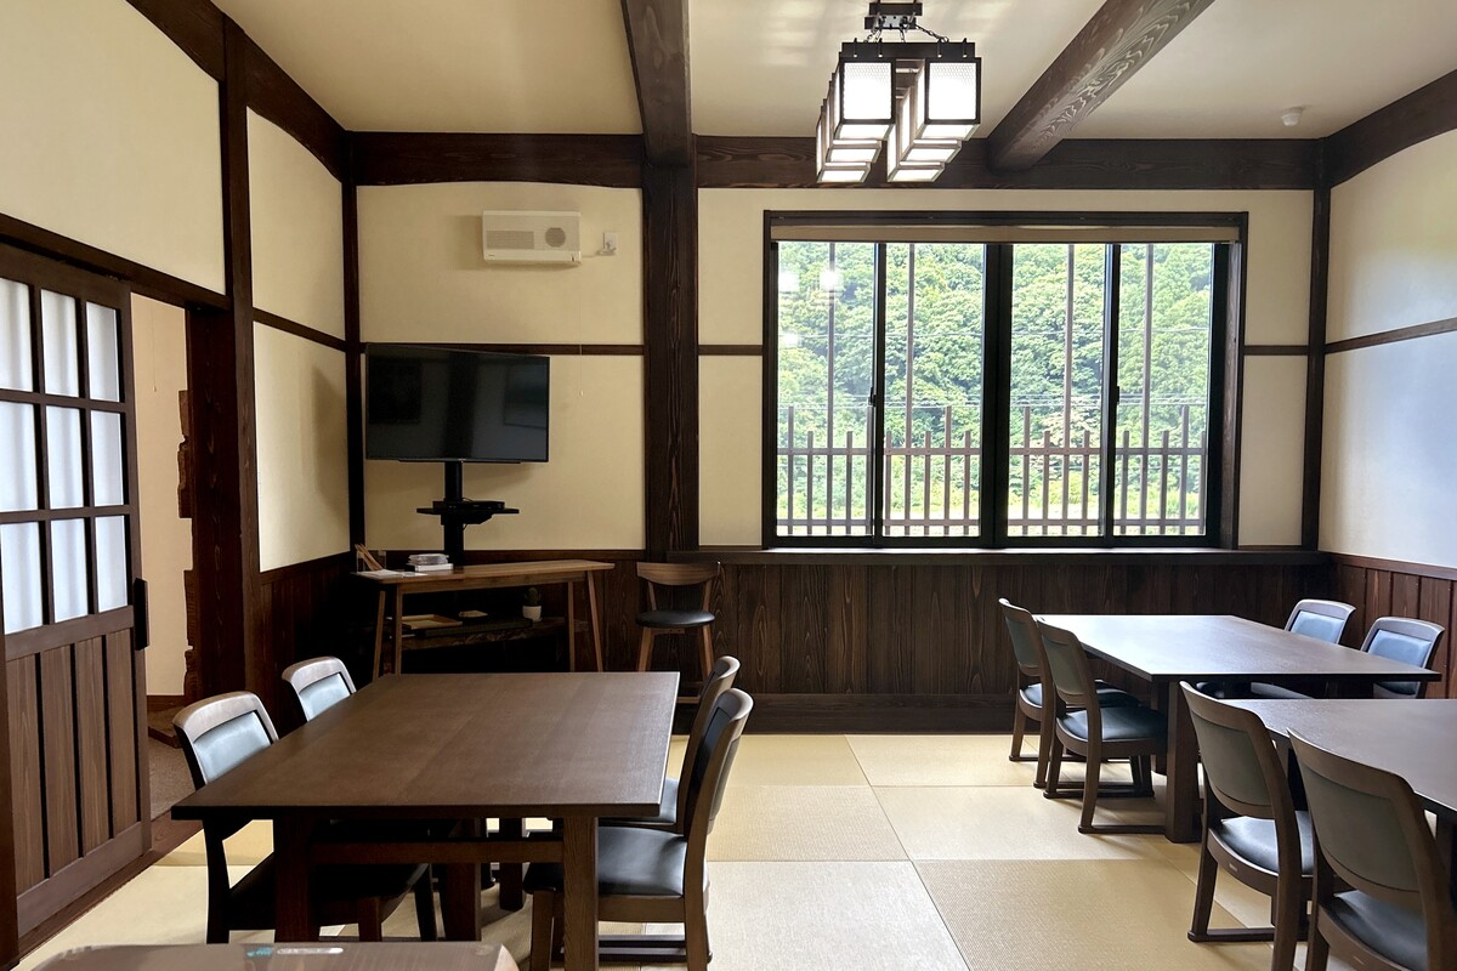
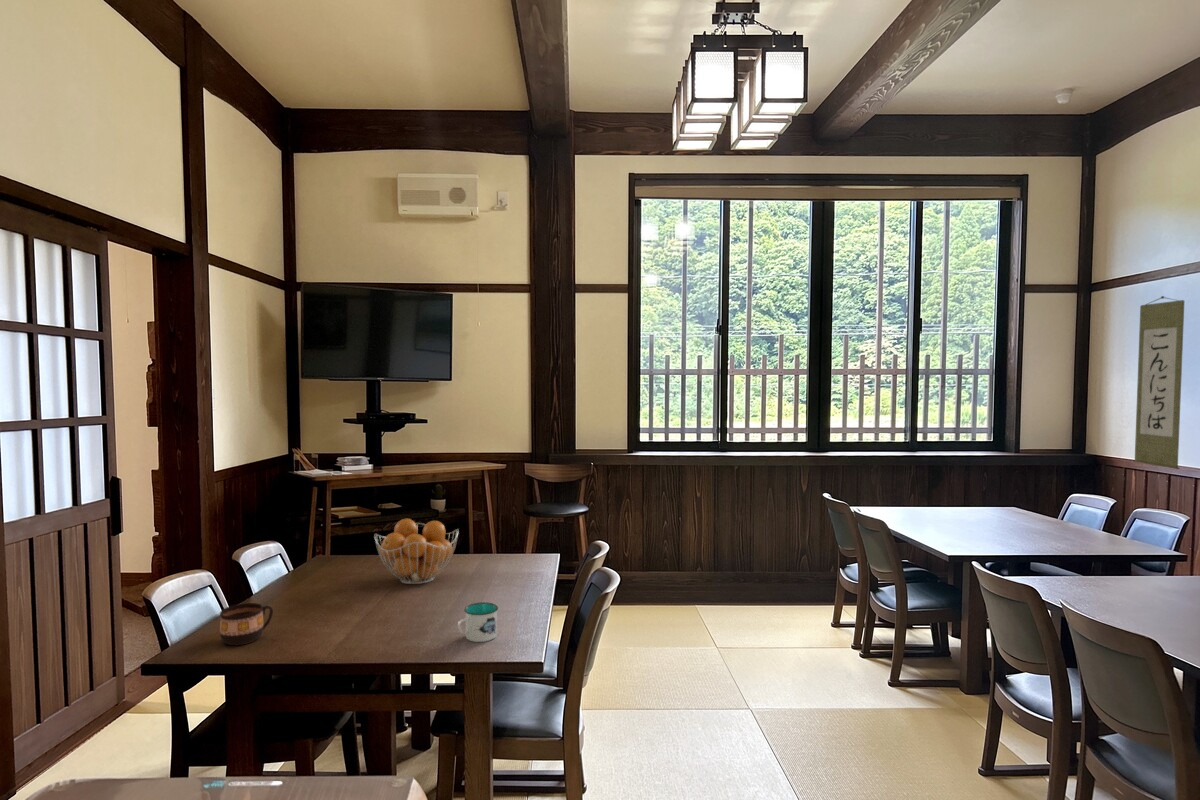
+ mug (477, 623)
+ wall scroll (1158, 381)
+ cup (244, 624)
+ fruit basket (417, 549)
